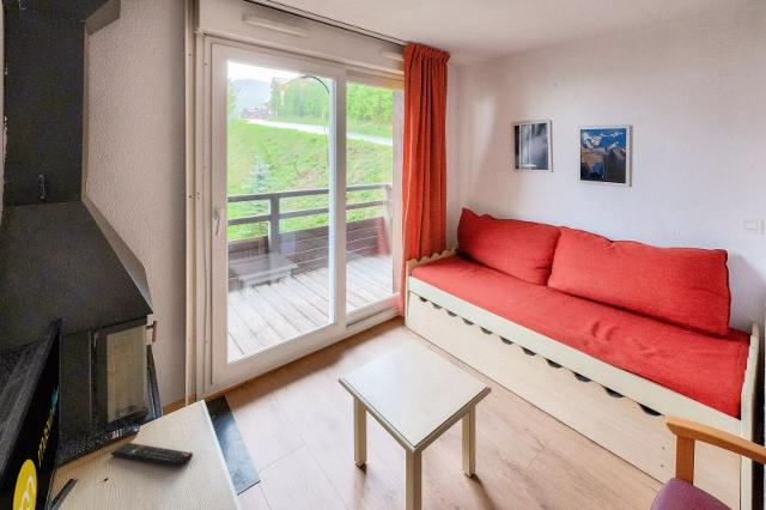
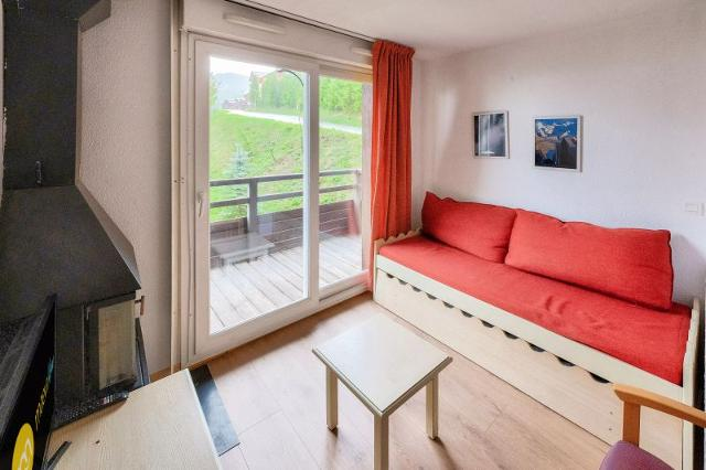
- remote control (152, 455)
